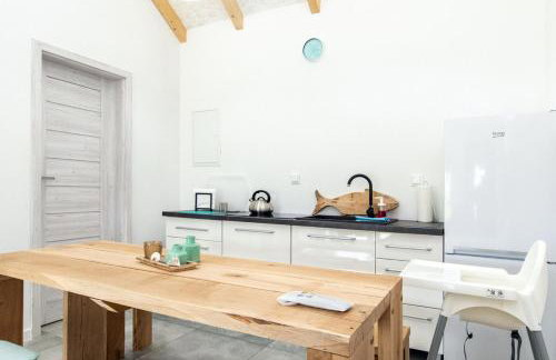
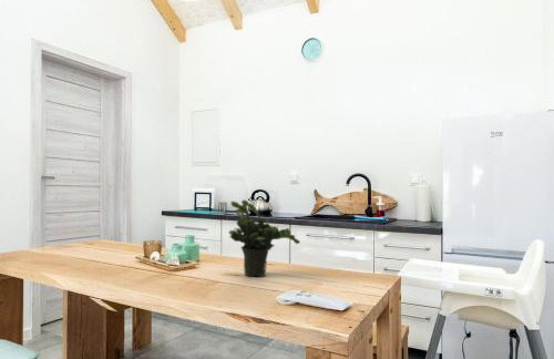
+ potted plant (258, 238)
